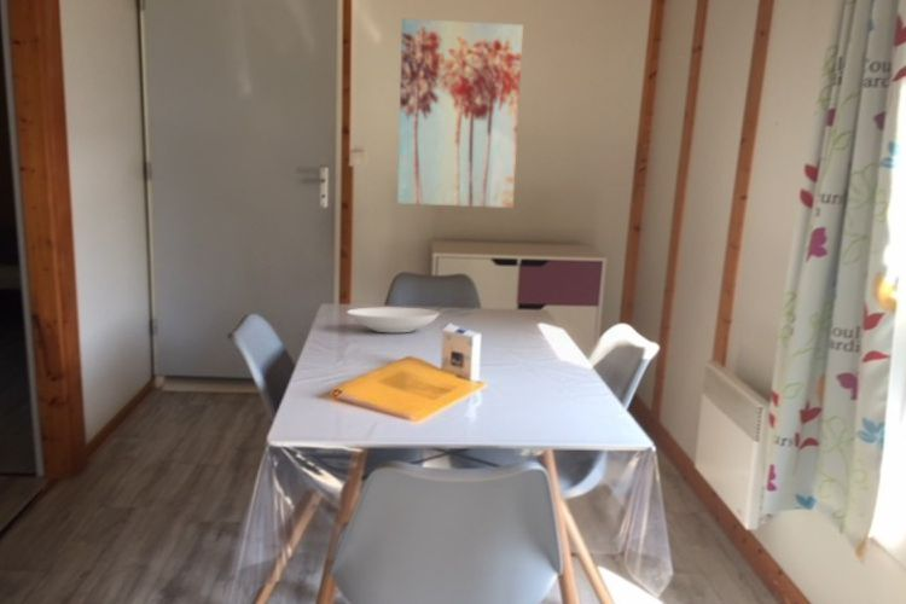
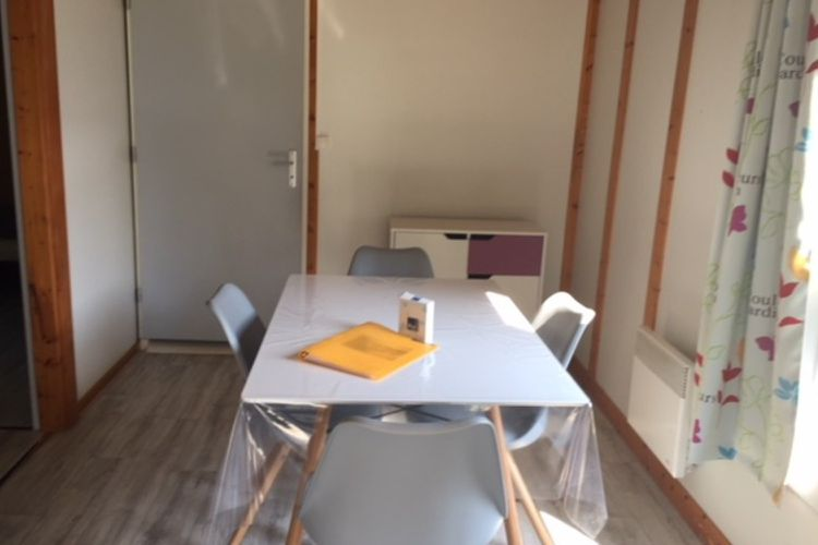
- bowl (393, 321)
- wall art (458, 115)
